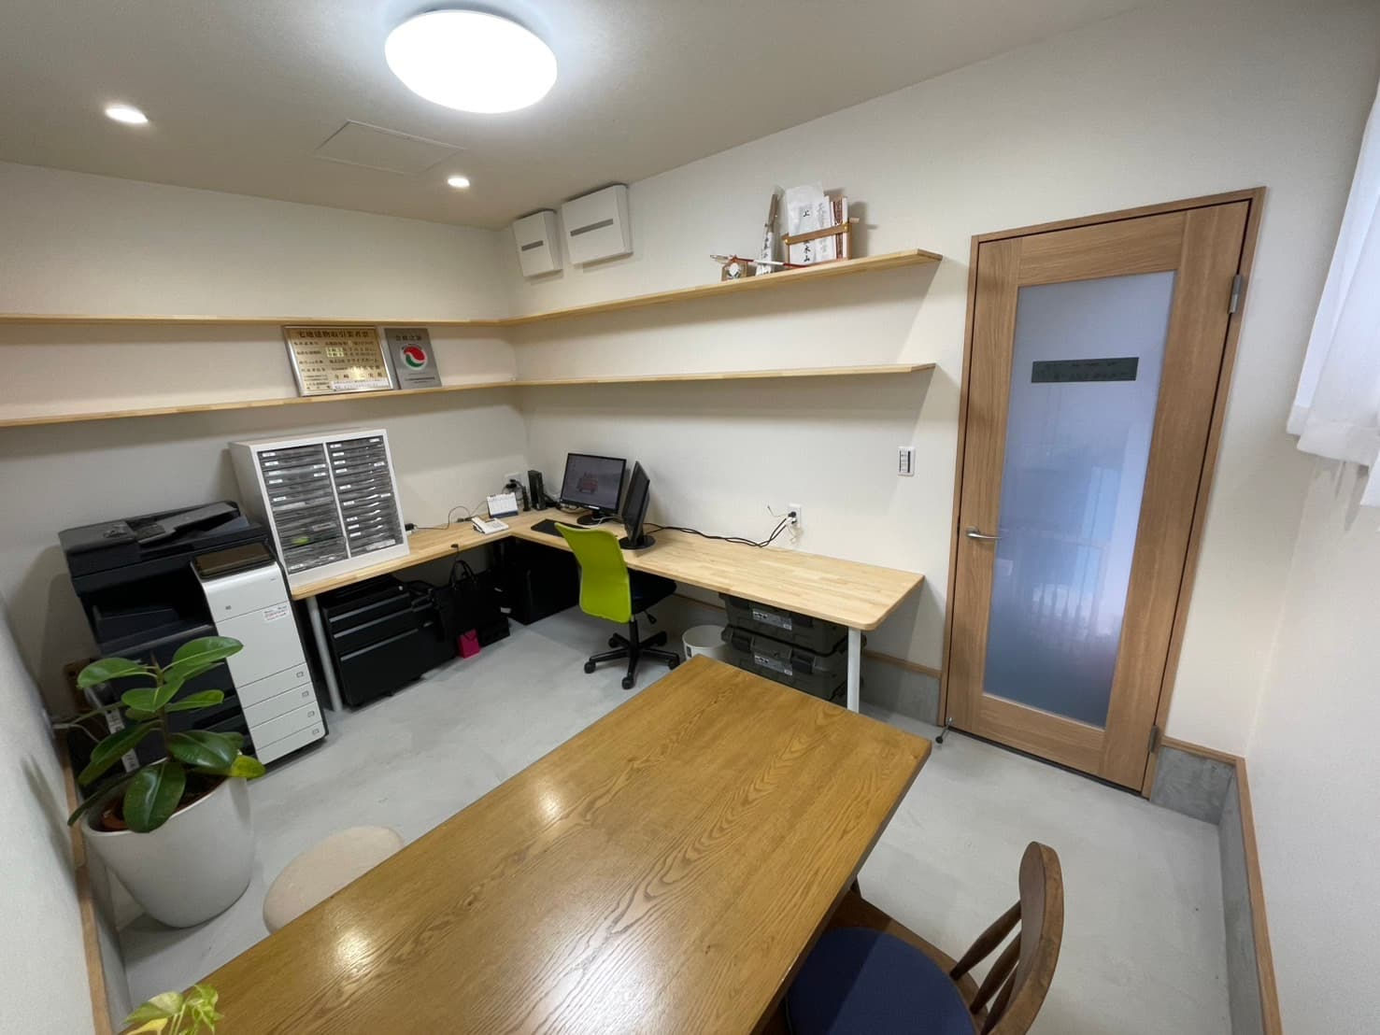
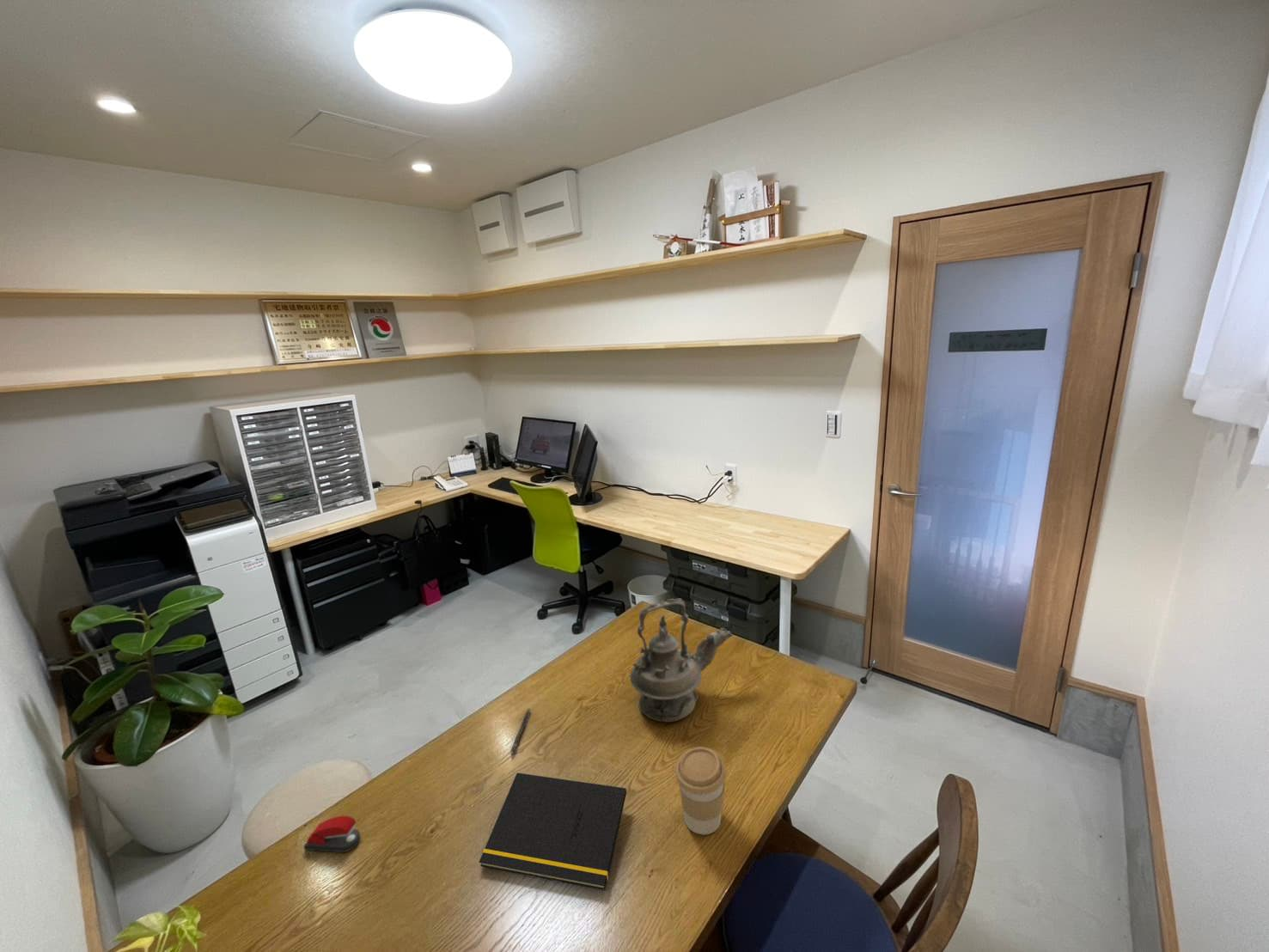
+ notepad (556, 825)
+ coffee cup (701, 790)
+ pen (521, 730)
+ teapot (684, 647)
+ stapler (332, 831)
